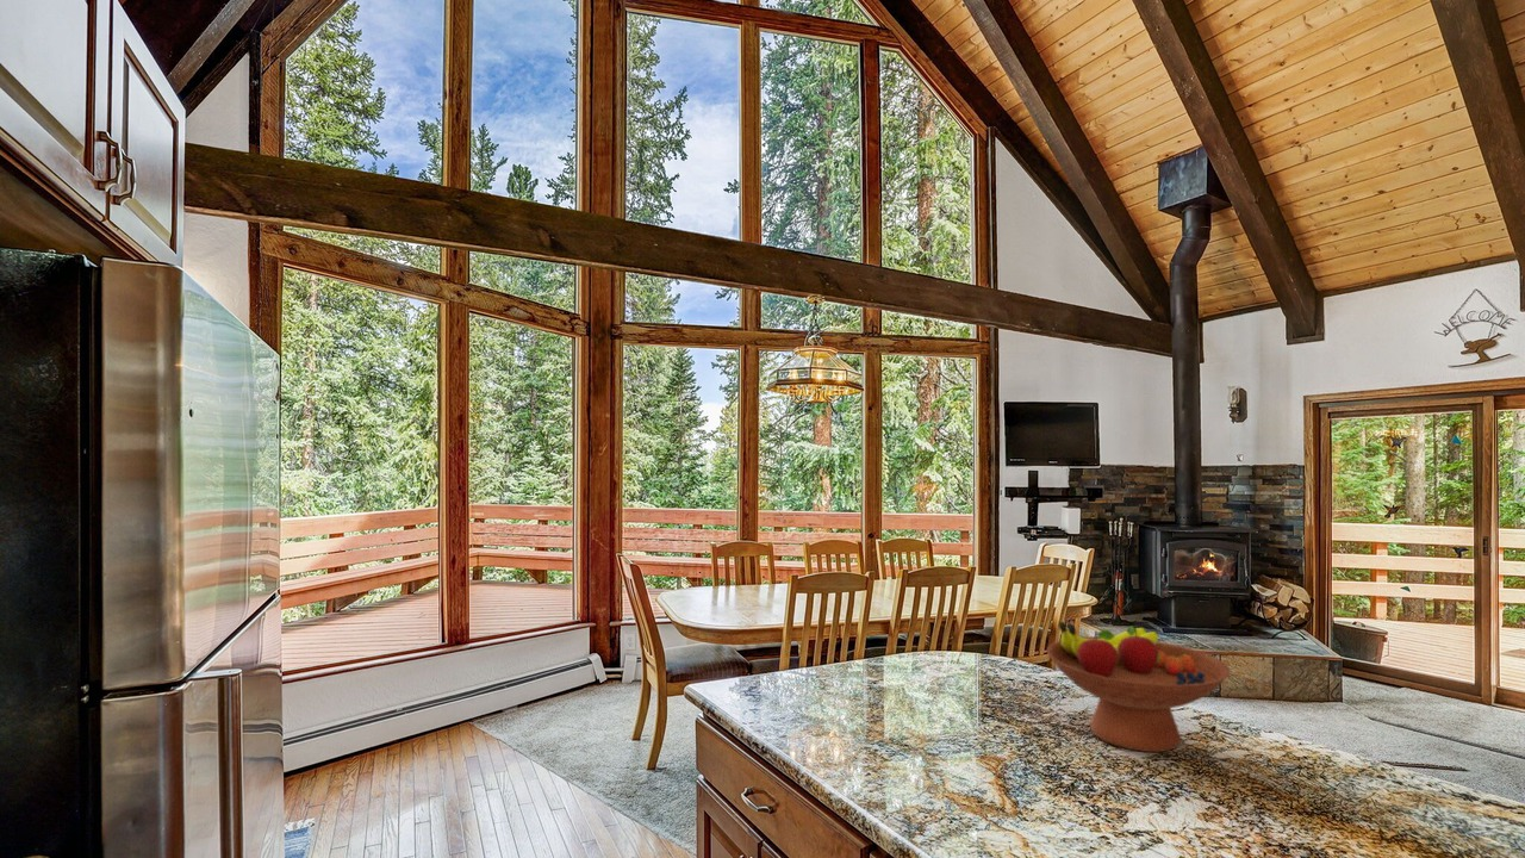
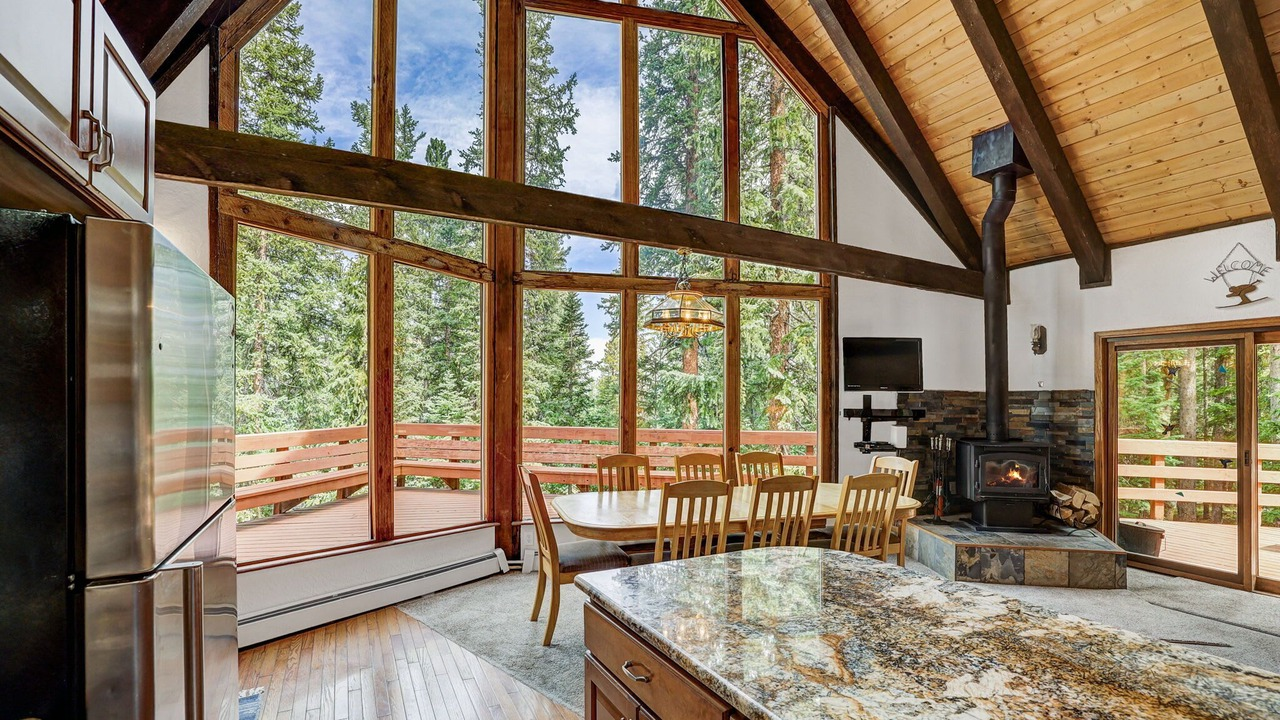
- fruit bowl (1134, 682)
